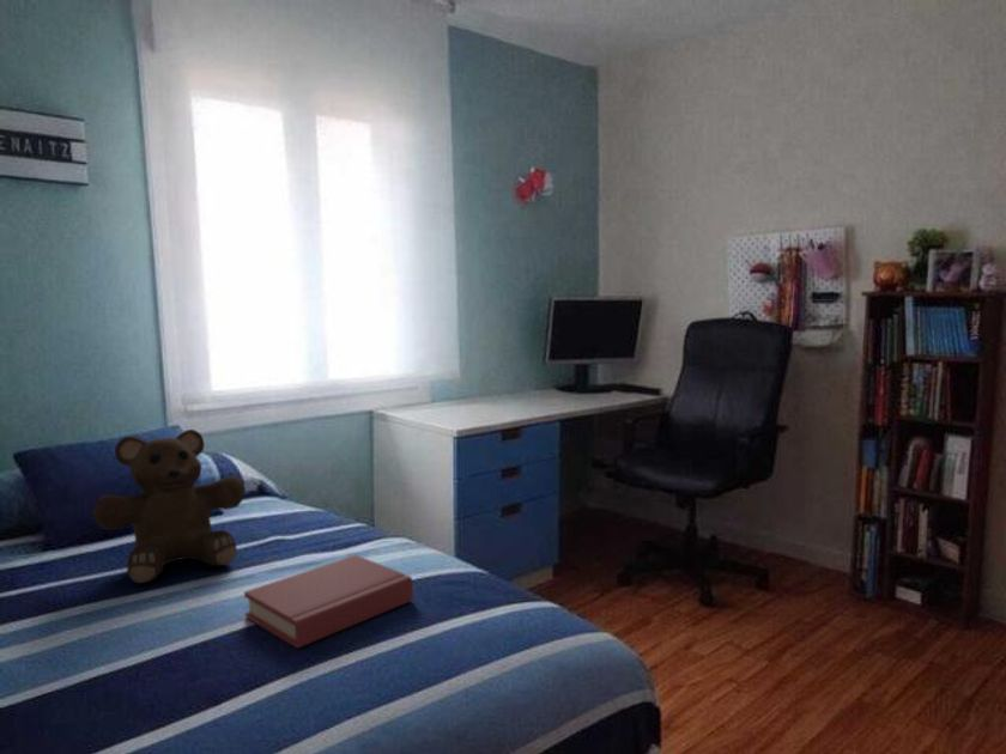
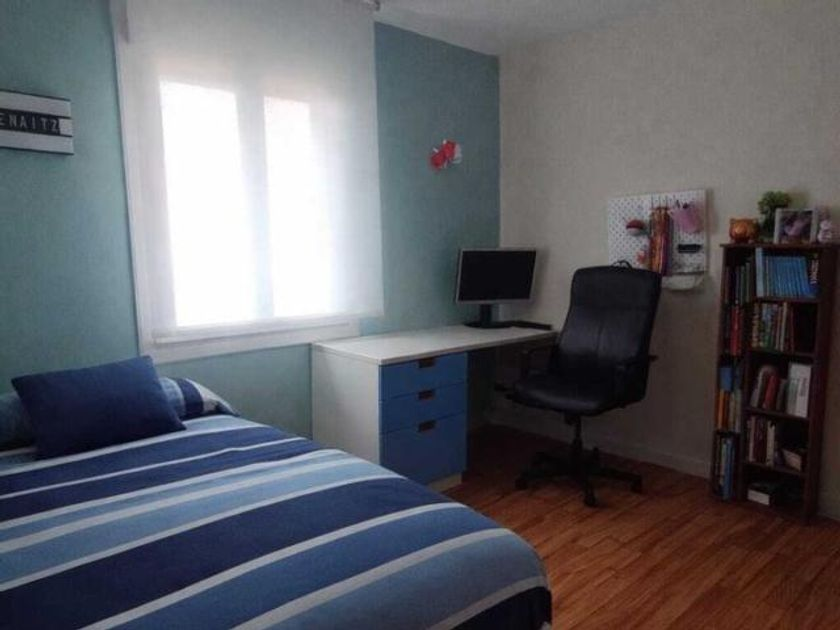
- hardback book (331, 596)
- teddy bear (171, 501)
